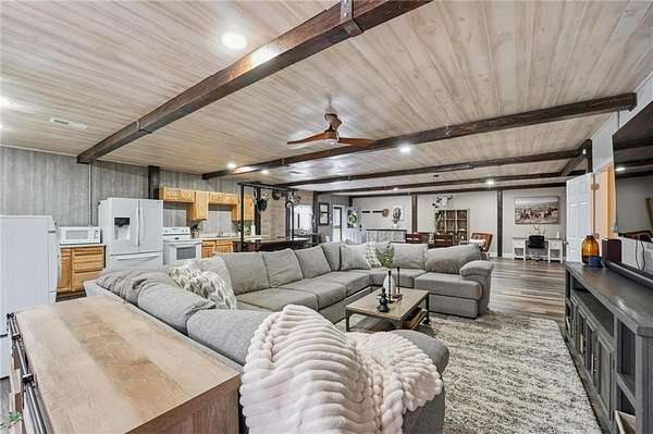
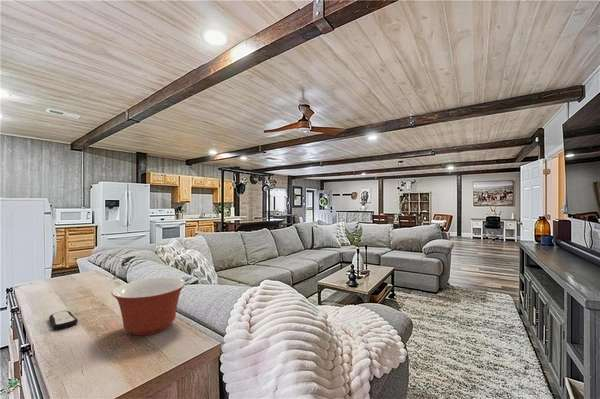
+ mixing bowl (150, 306)
+ remote control (62, 319)
